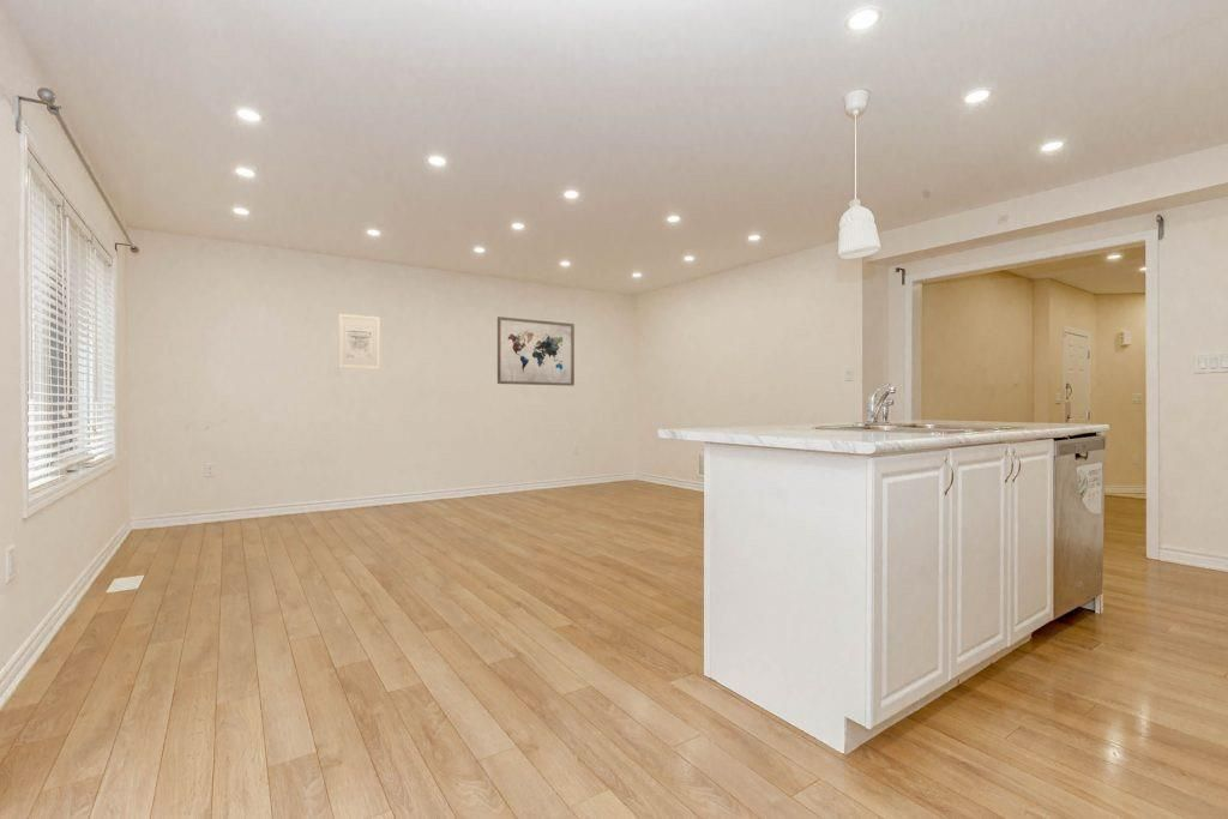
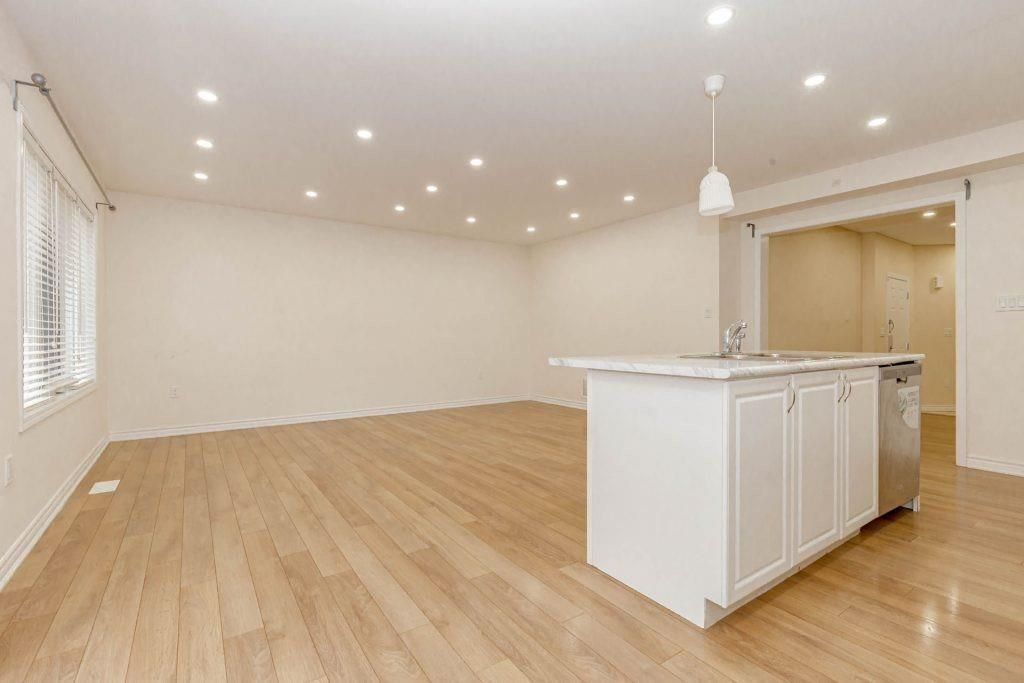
- wall art (537, 353)
- wall art (359, 342)
